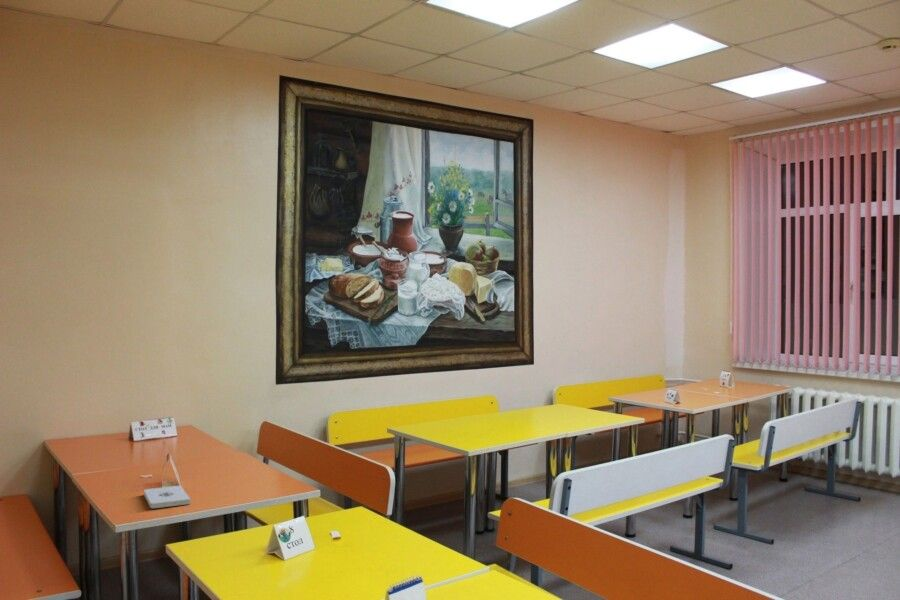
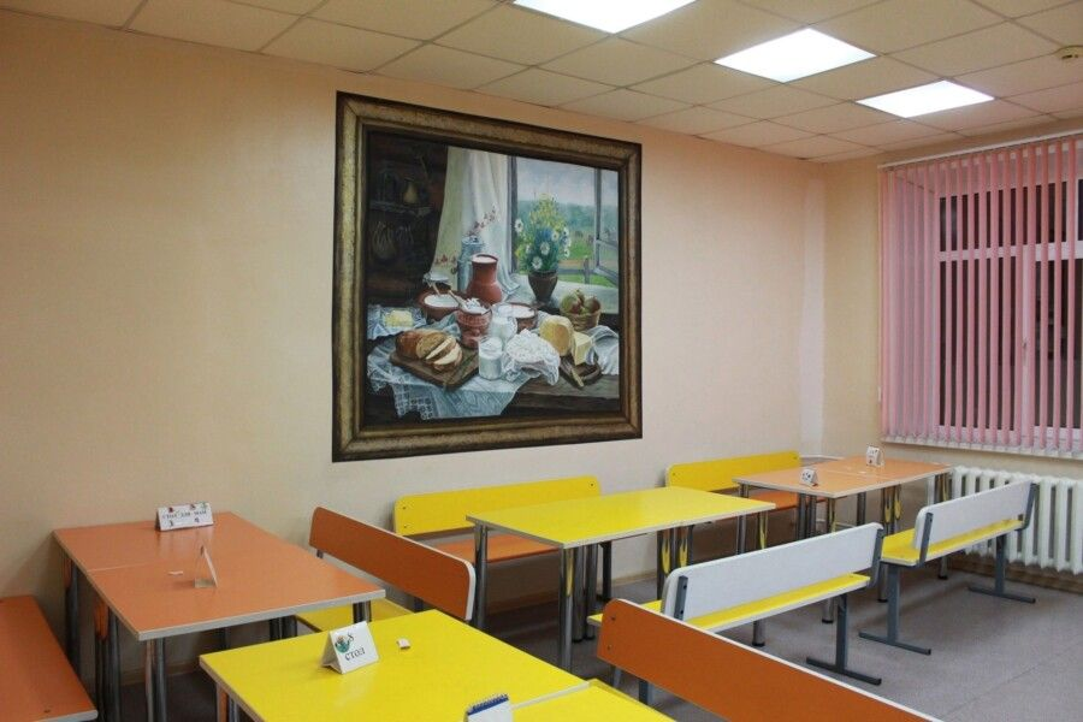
- notepad (166, 496)
